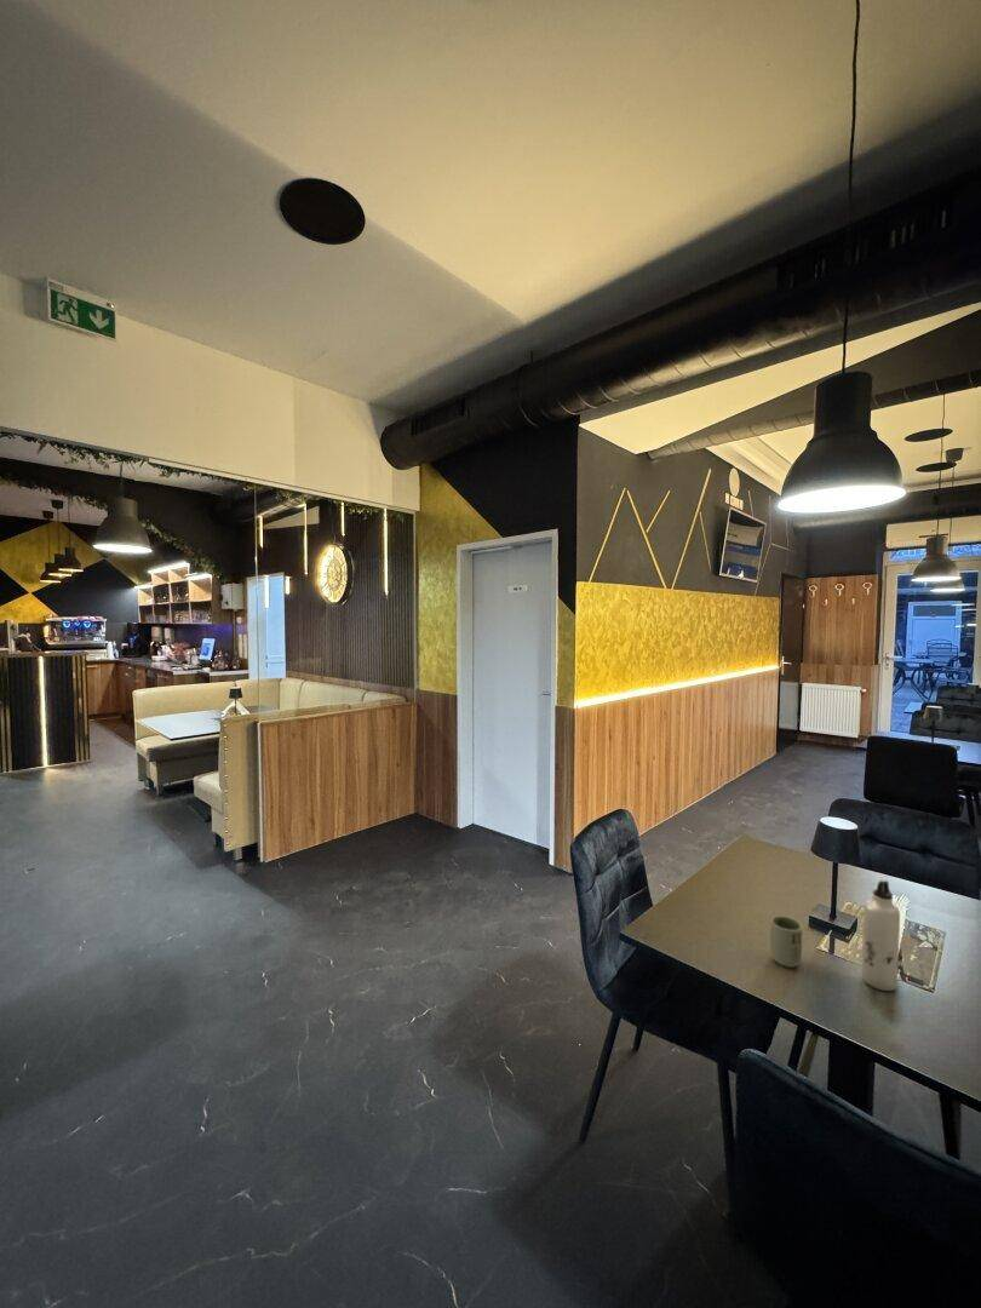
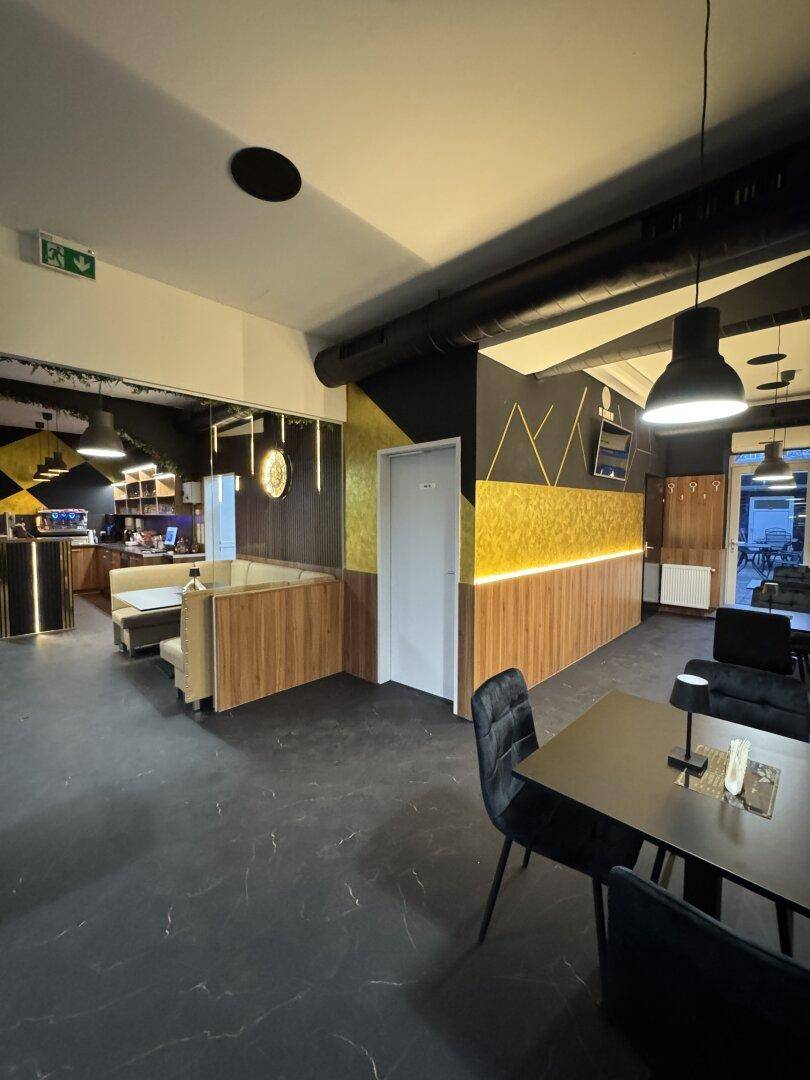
- water bottle (880, 931)
- cup (786, 941)
